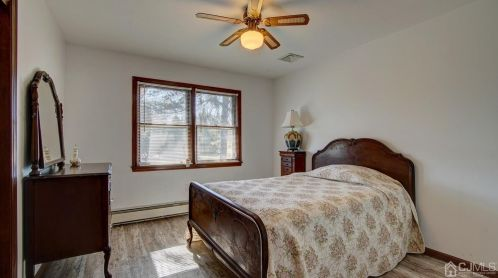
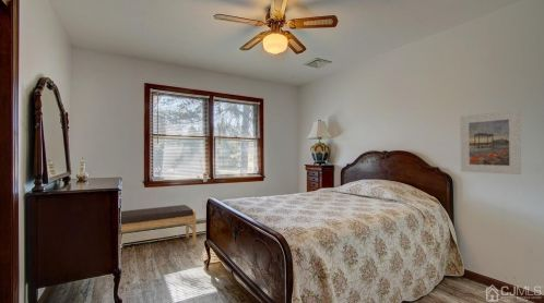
+ bench (143, 228)
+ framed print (488, 143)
